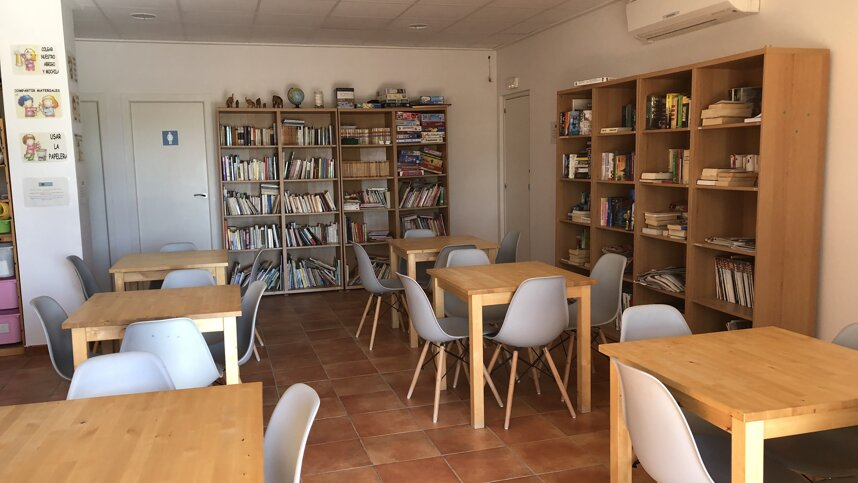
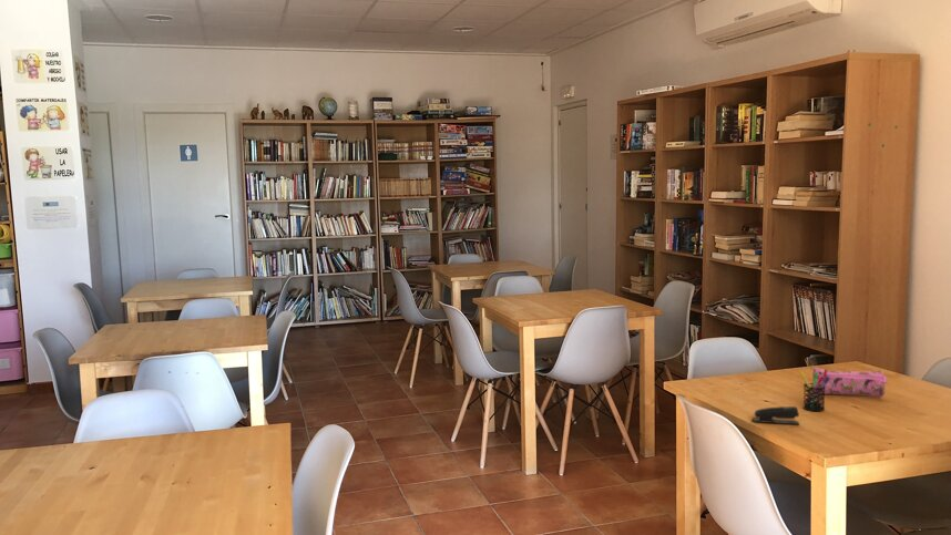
+ stapler (775, 413)
+ pen holder (816, 388)
+ pencil case (848, 381)
